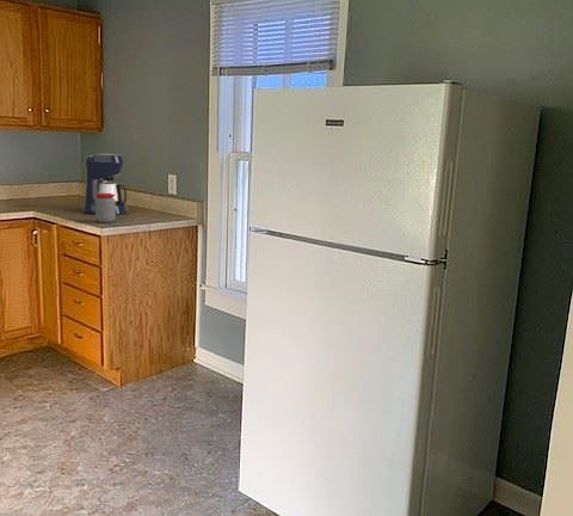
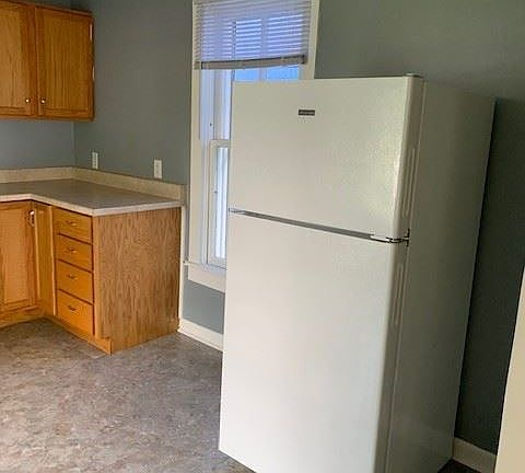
- jar (105, 208)
- coffee maker (105, 183)
